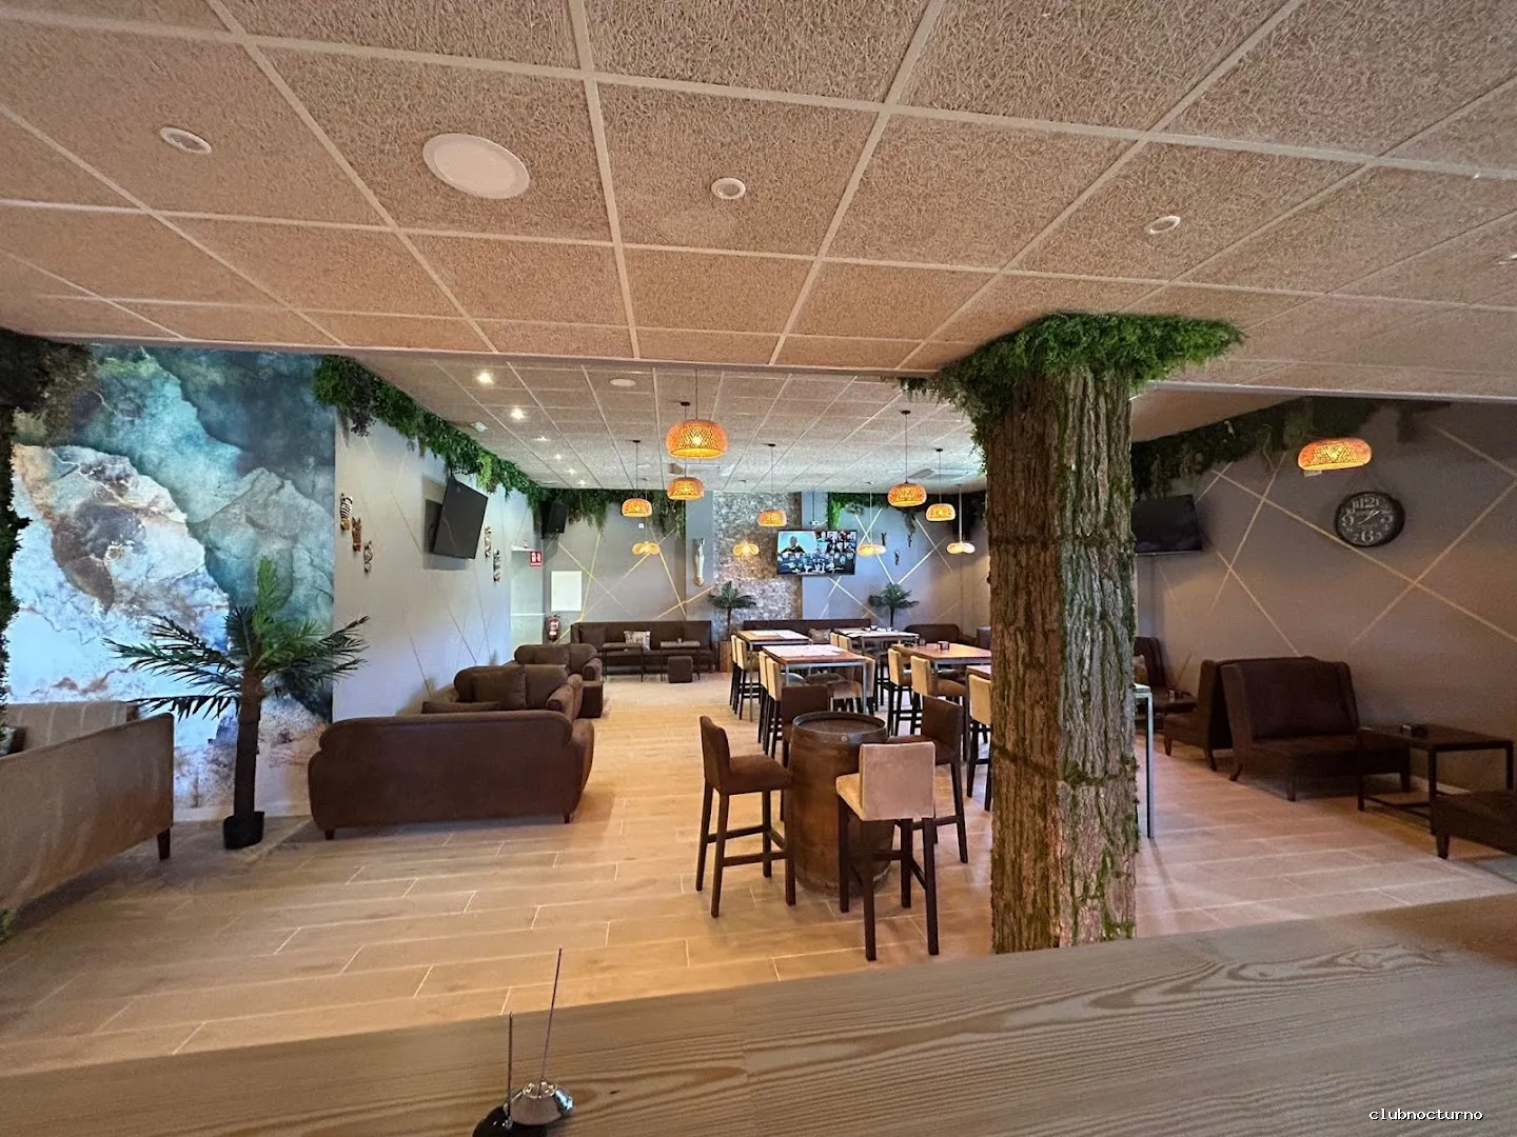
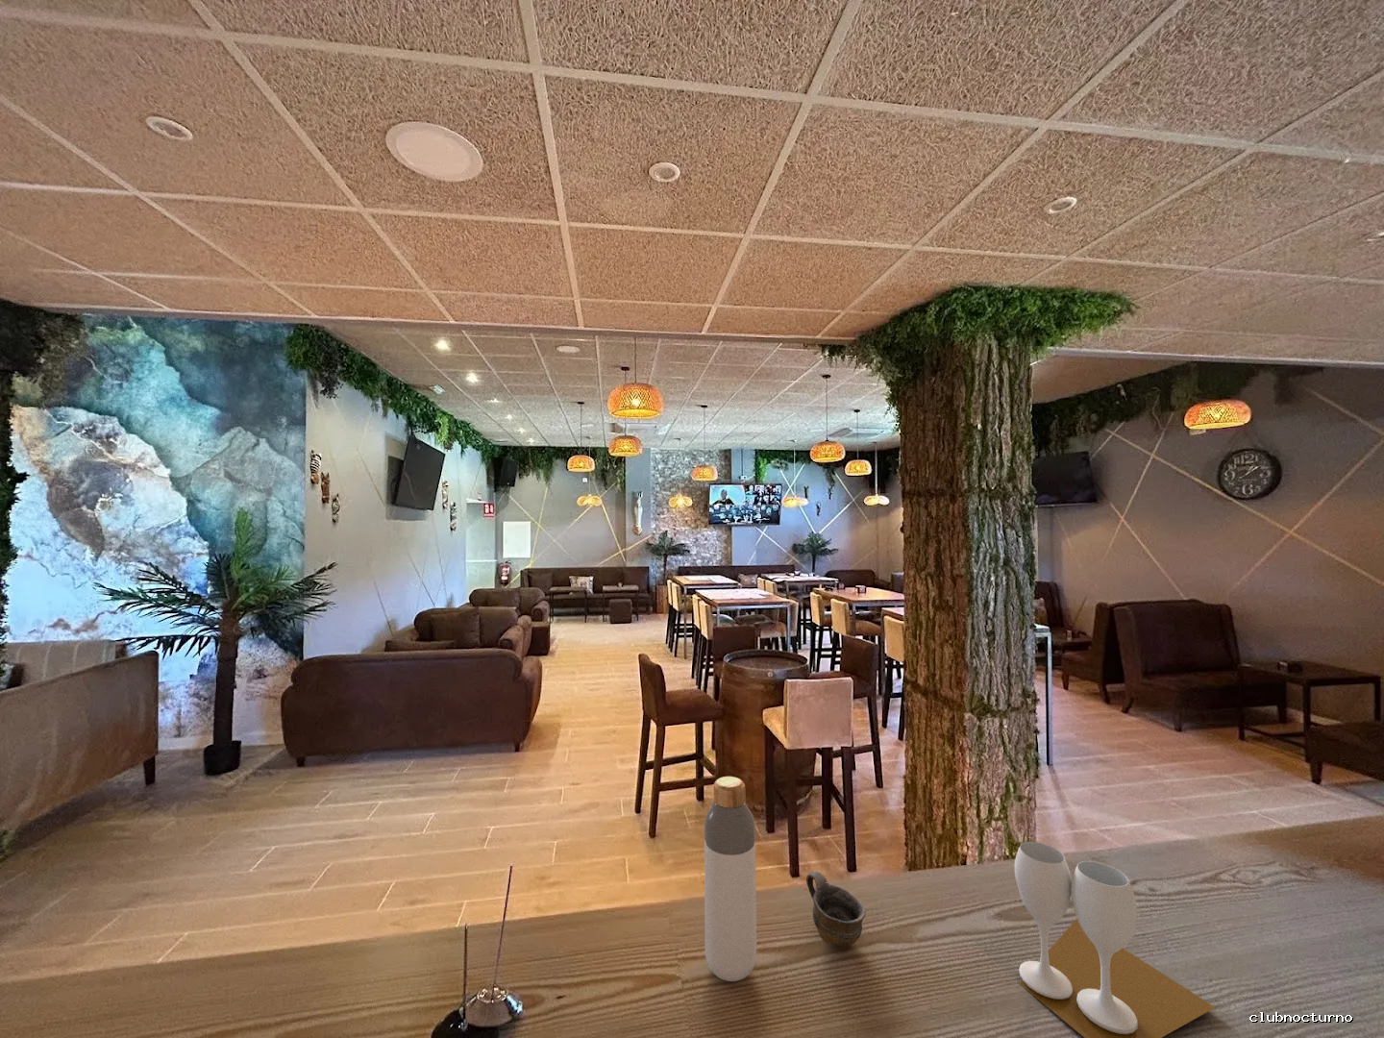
+ wineglass (1081, 907)
+ cup (837, 910)
+ bottle (729, 873)
